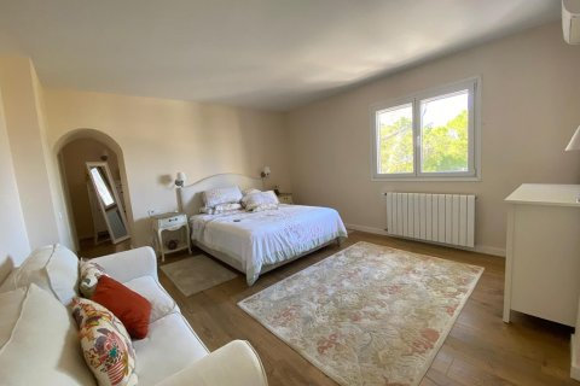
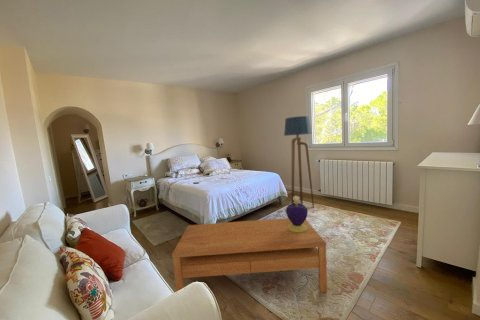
+ coffee table (249, 254)
+ decorative container (296, 212)
+ floor lamp (298, 162)
